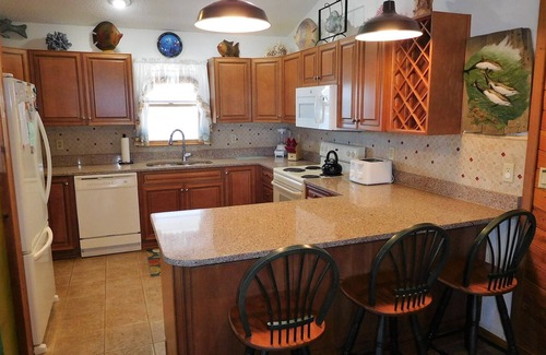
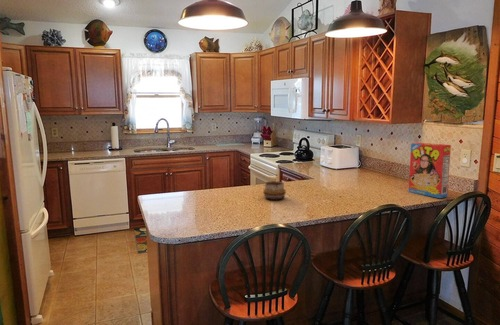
+ decorative bowl (274, 190)
+ cereal box (428, 169)
